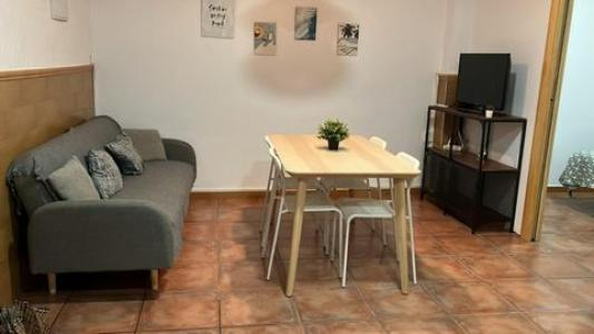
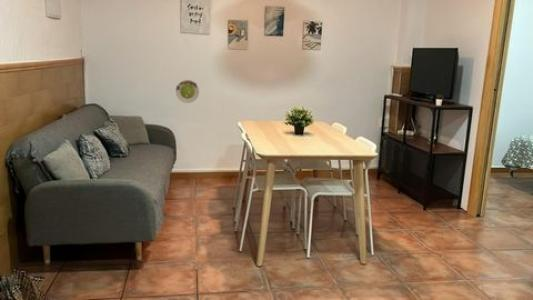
+ salad plate (187, 91)
